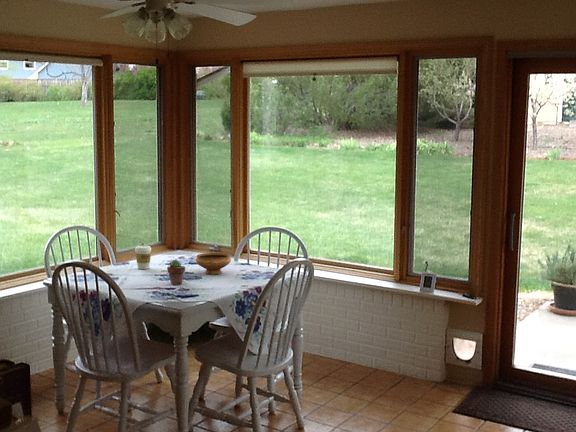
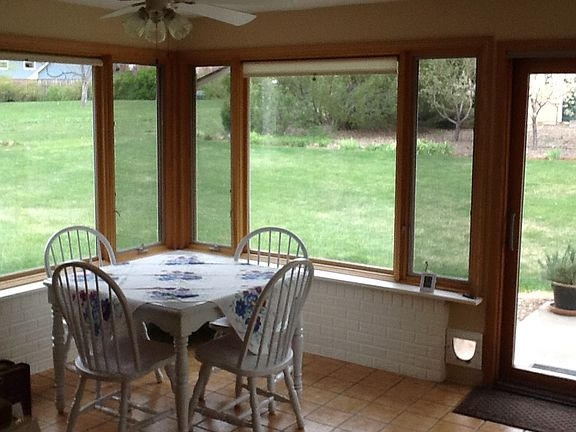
- potted succulent (176, 271)
- coffee cup (143, 257)
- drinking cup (213, 264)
